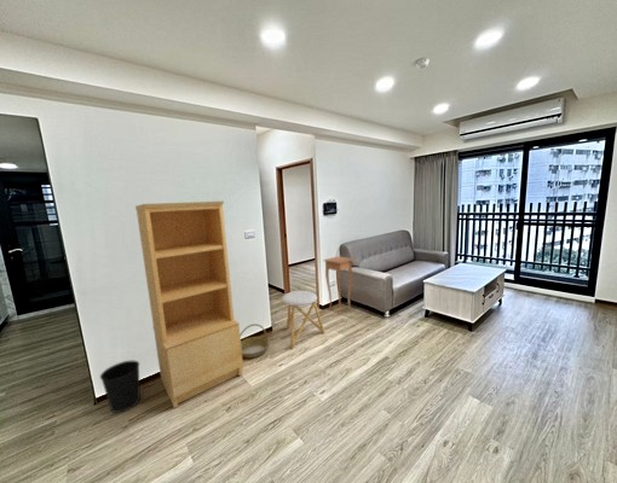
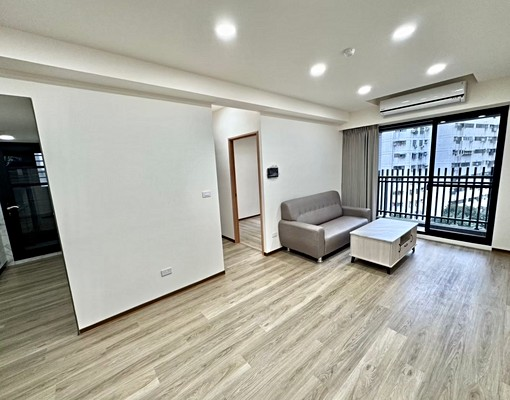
- stool (300, 312)
- bookcase (191, 293)
- wastebasket (122, 386)
- basket (252, 338)
- side table (339, 285)
